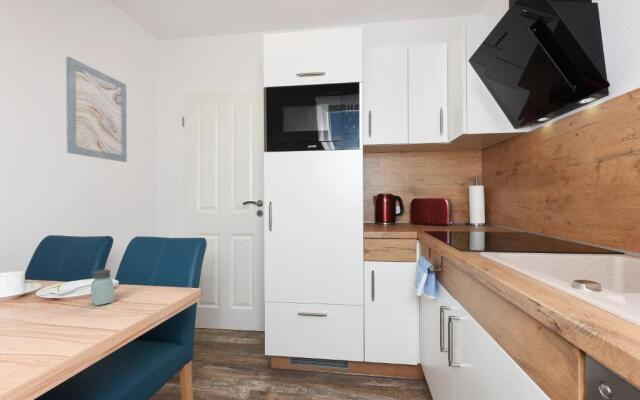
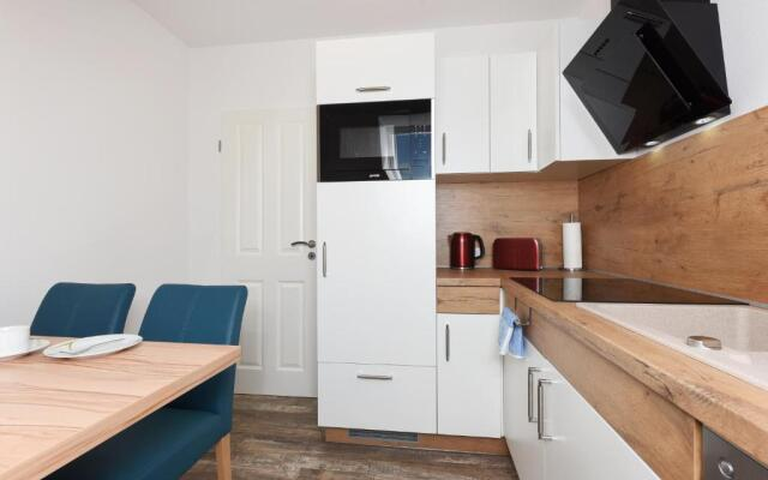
- saltshaker (102, 286)
- wall art (99, 115)
